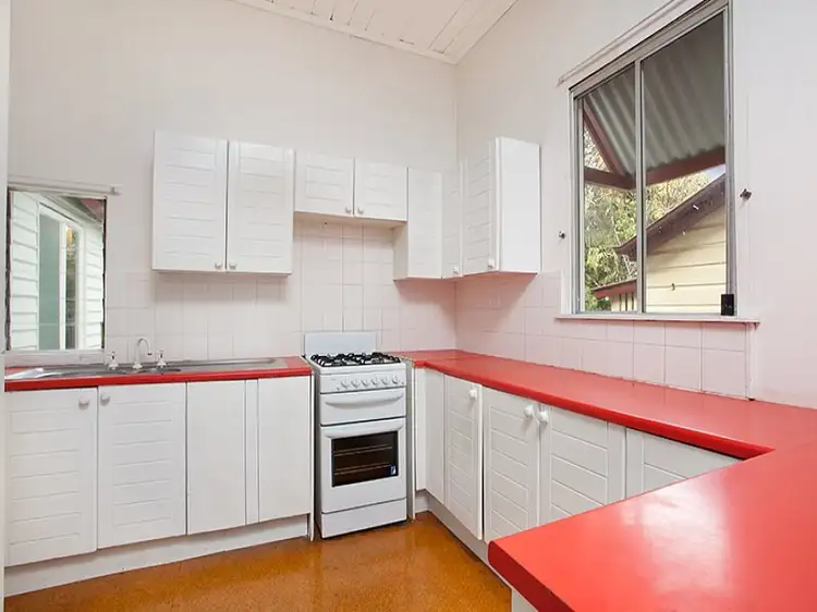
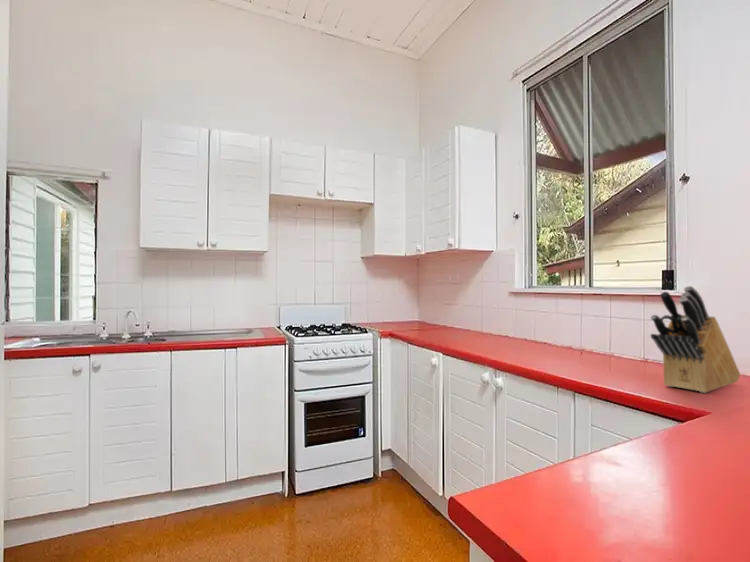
+ knife block (695, 336)
